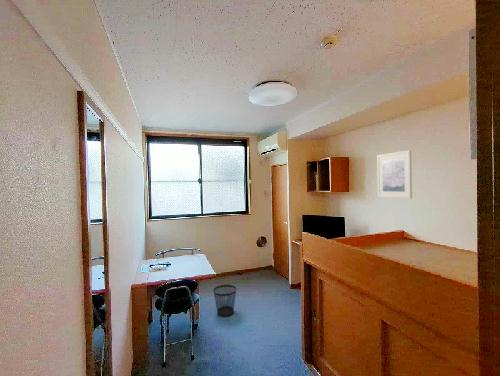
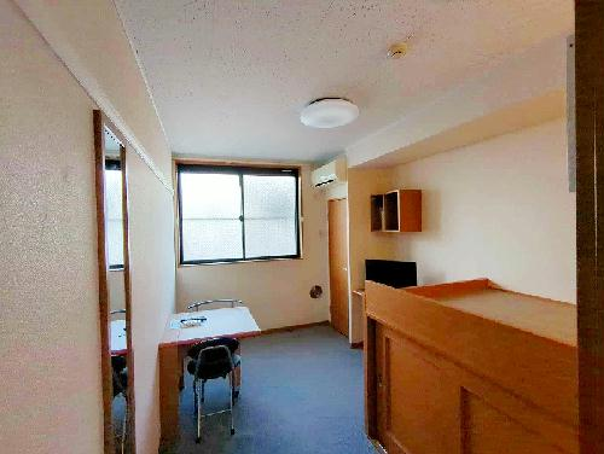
- wastebasket (224, 300)
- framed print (393, 175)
